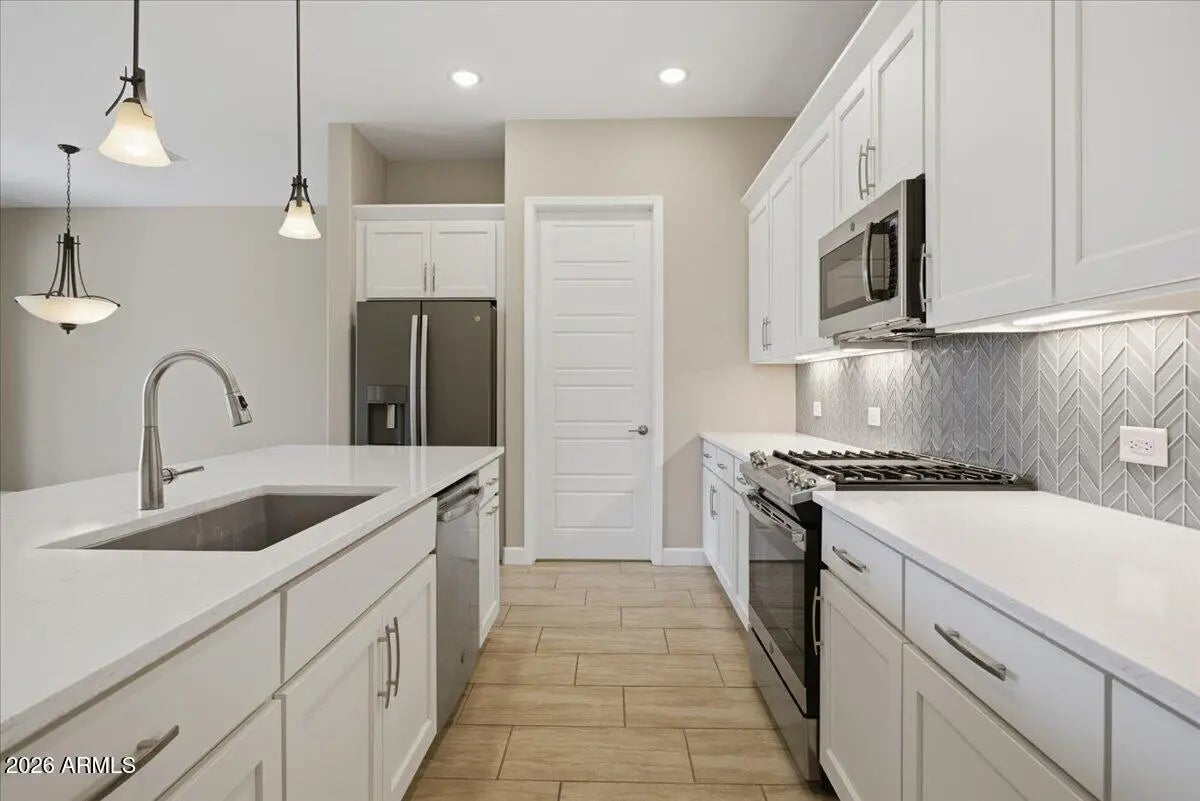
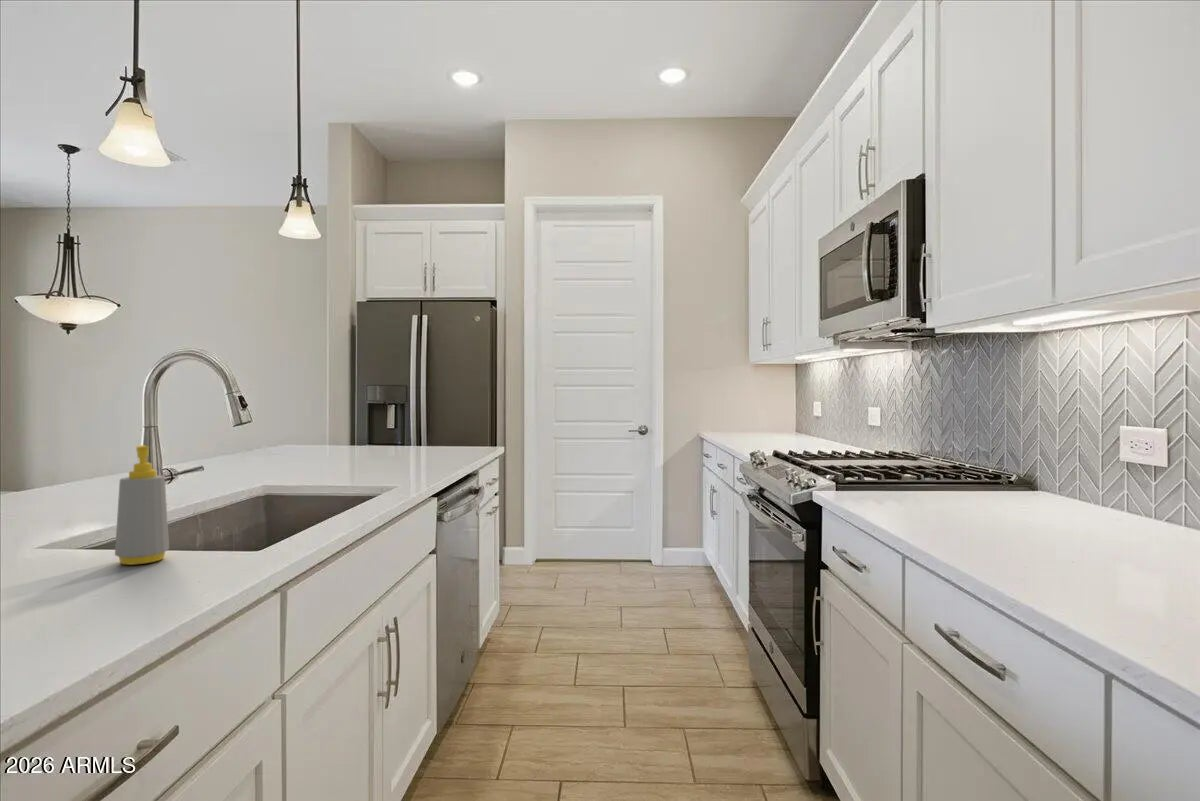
+ soap bottle (142, 502)
